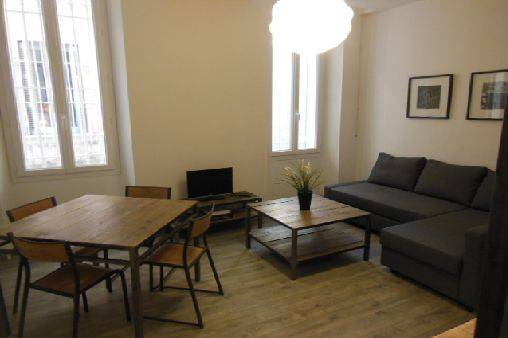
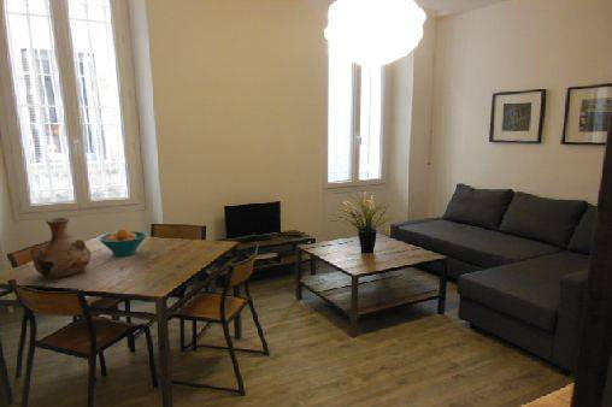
+ vase (61, 246)
+ fruit bowl (123, 241)
